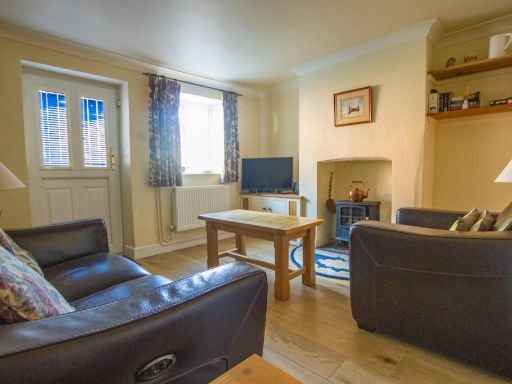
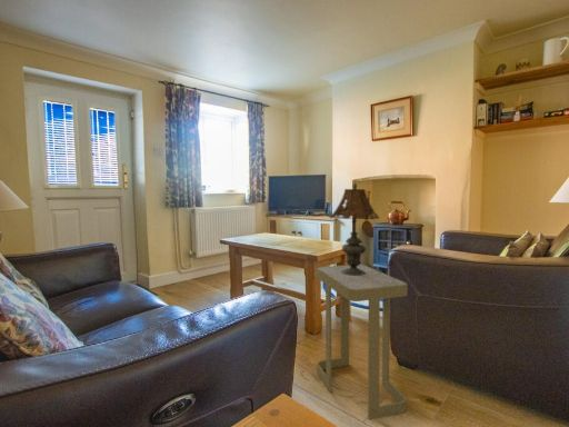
+ side table (348, 332)
+ table lamp (352, 226)
